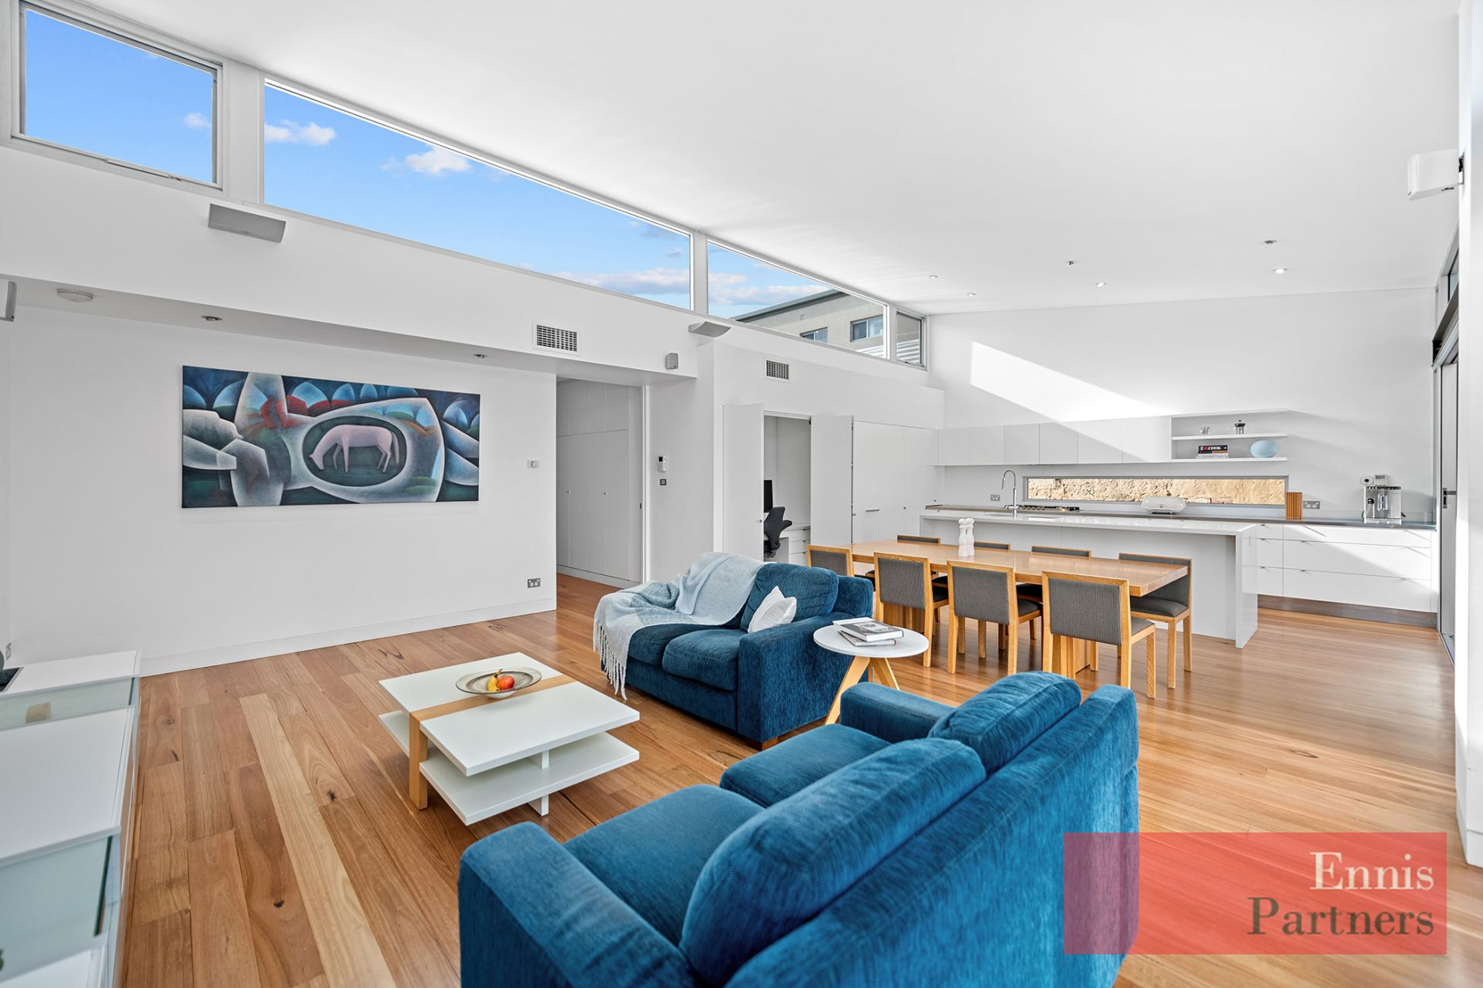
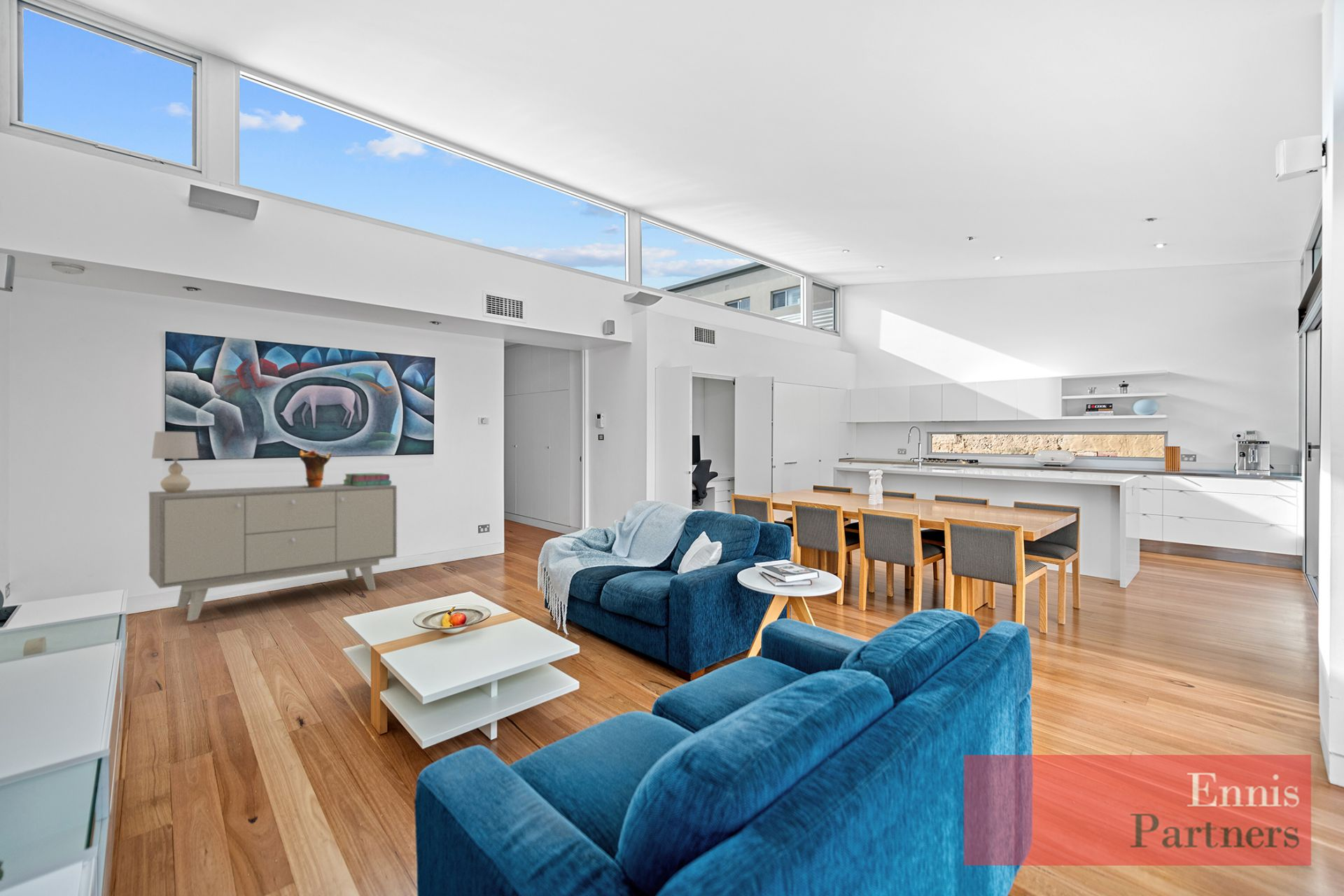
+ table lamp (175, 462)
+ decorative vase (315, 468)
+ sideboard (283, 543)
+ stack of books (367, 479)
